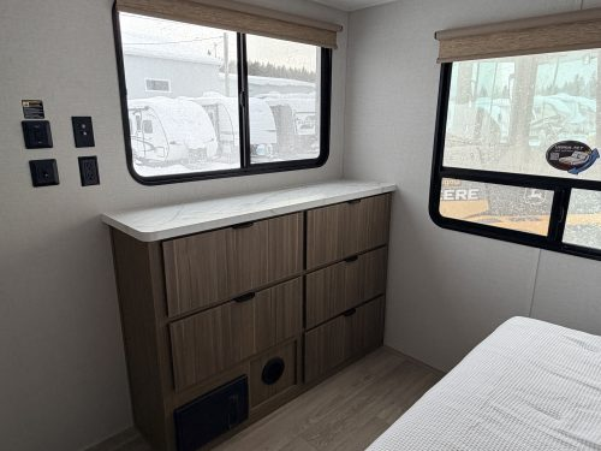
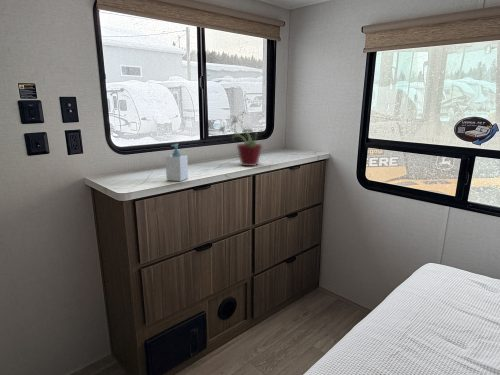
+ soap bottle (176, 161)
+ potted plant (241, 137)
